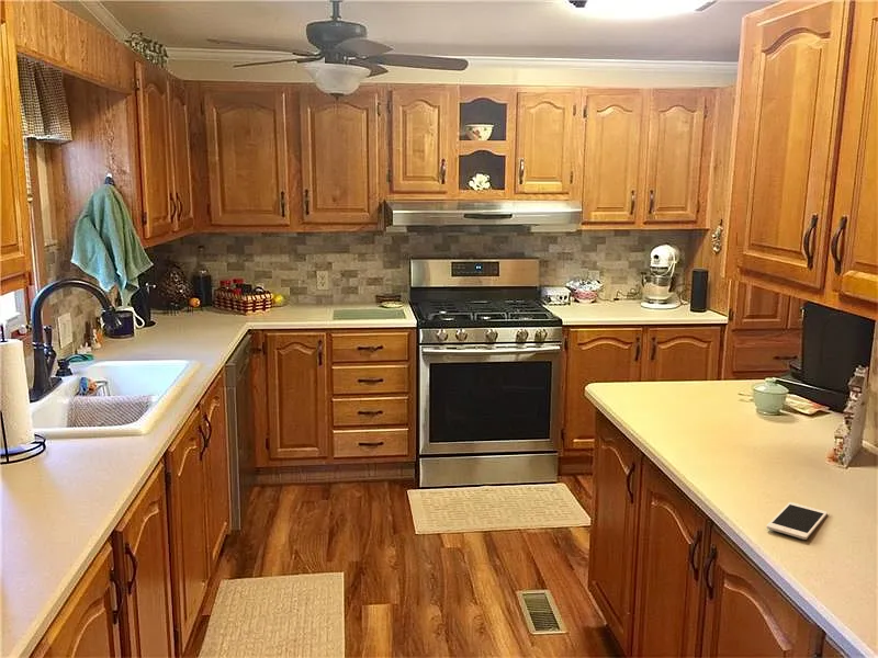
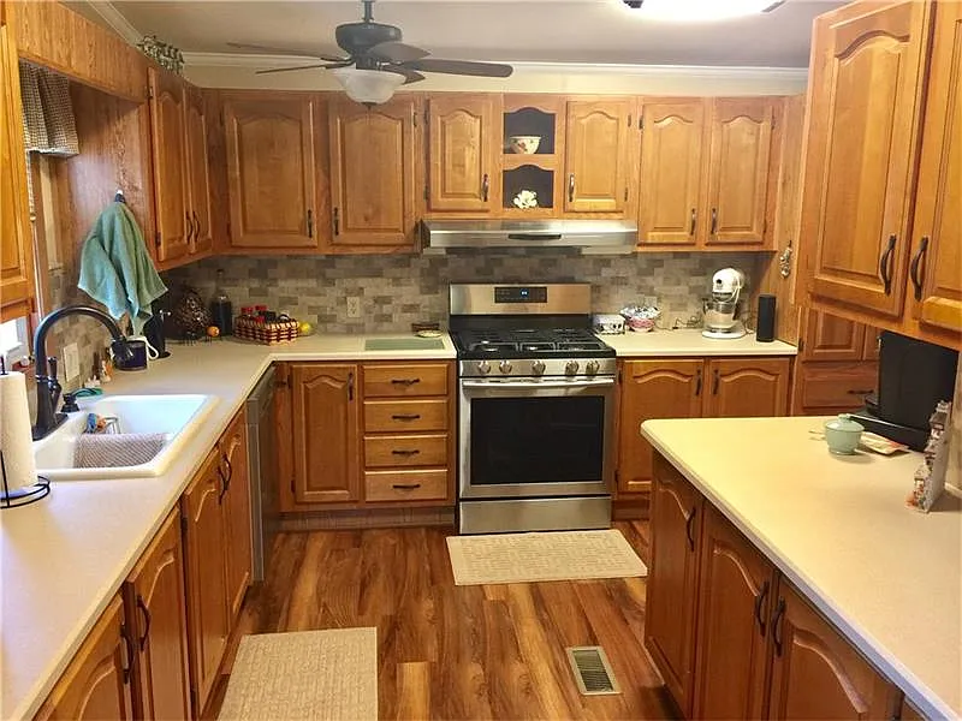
- cell phone (797, 520)
